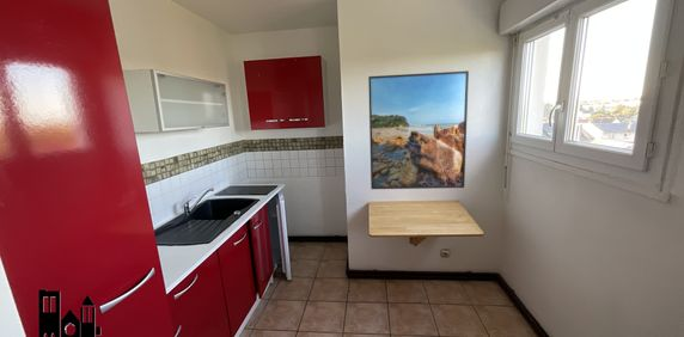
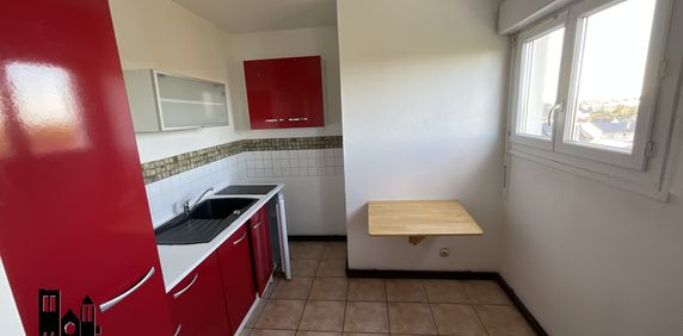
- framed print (416, 133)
